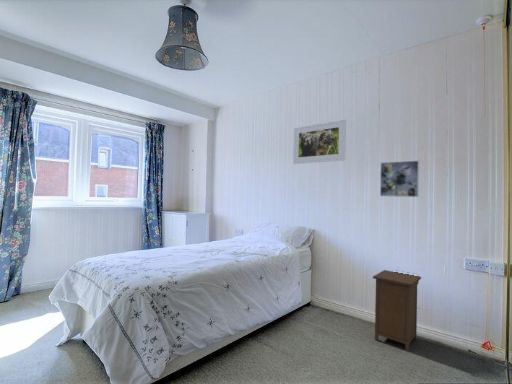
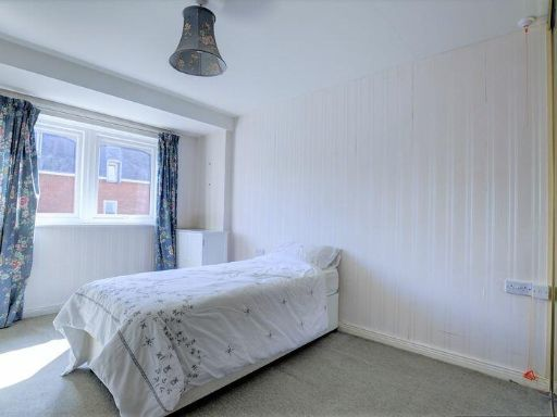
- nightstand (398, 305)
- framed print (399, 179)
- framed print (317, 143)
